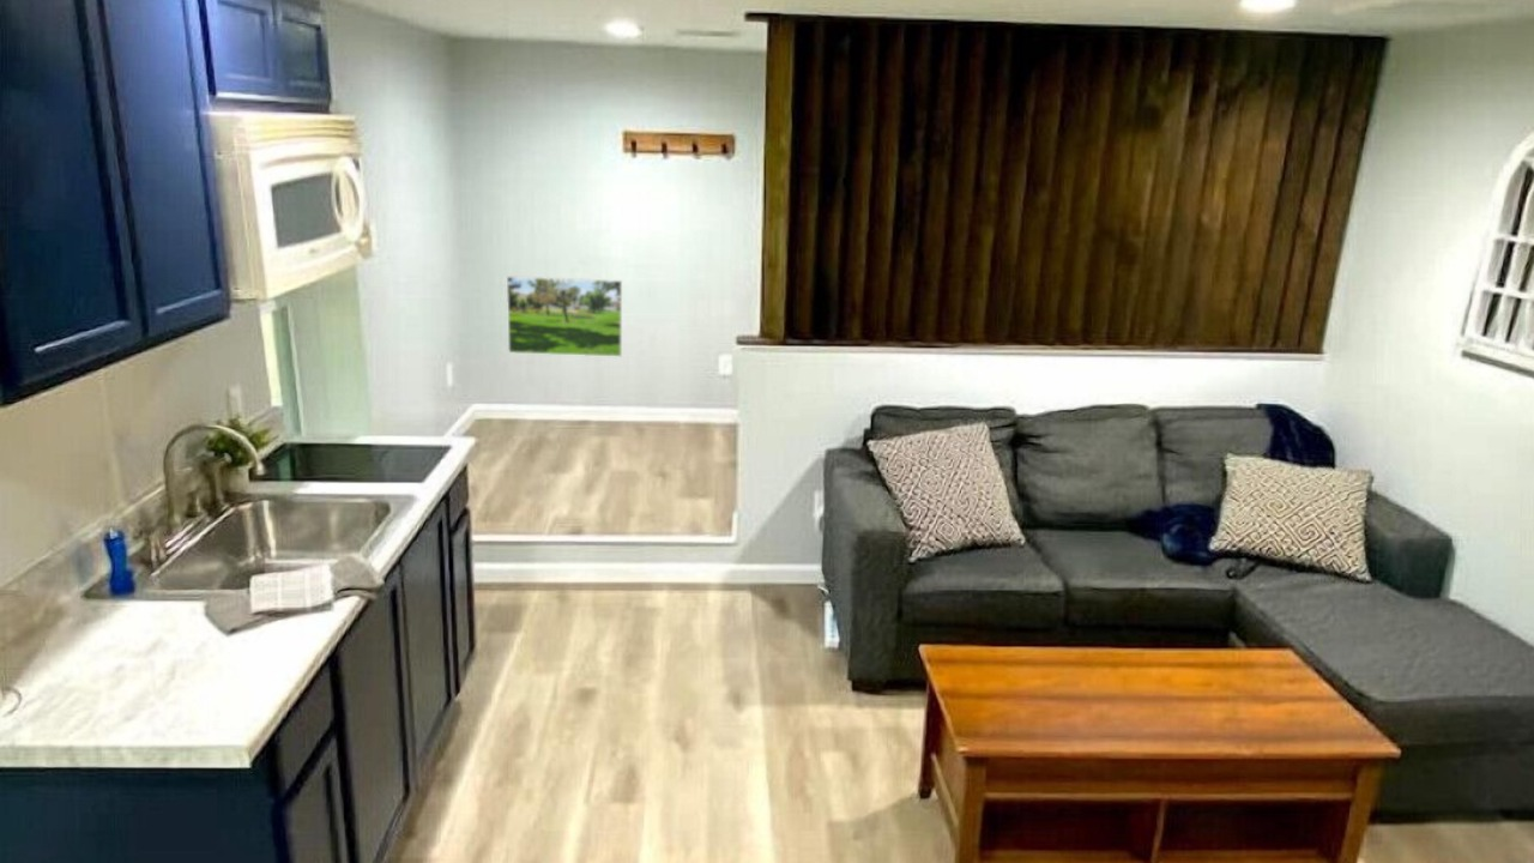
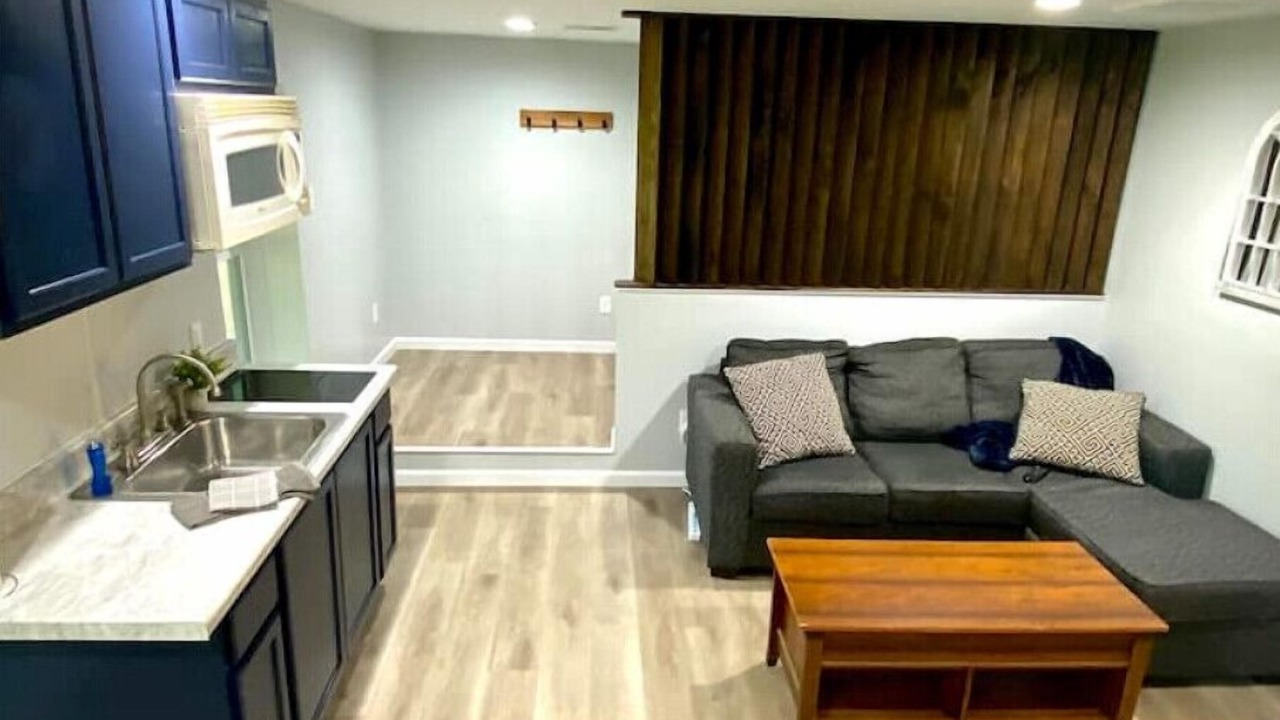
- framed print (564, 316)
